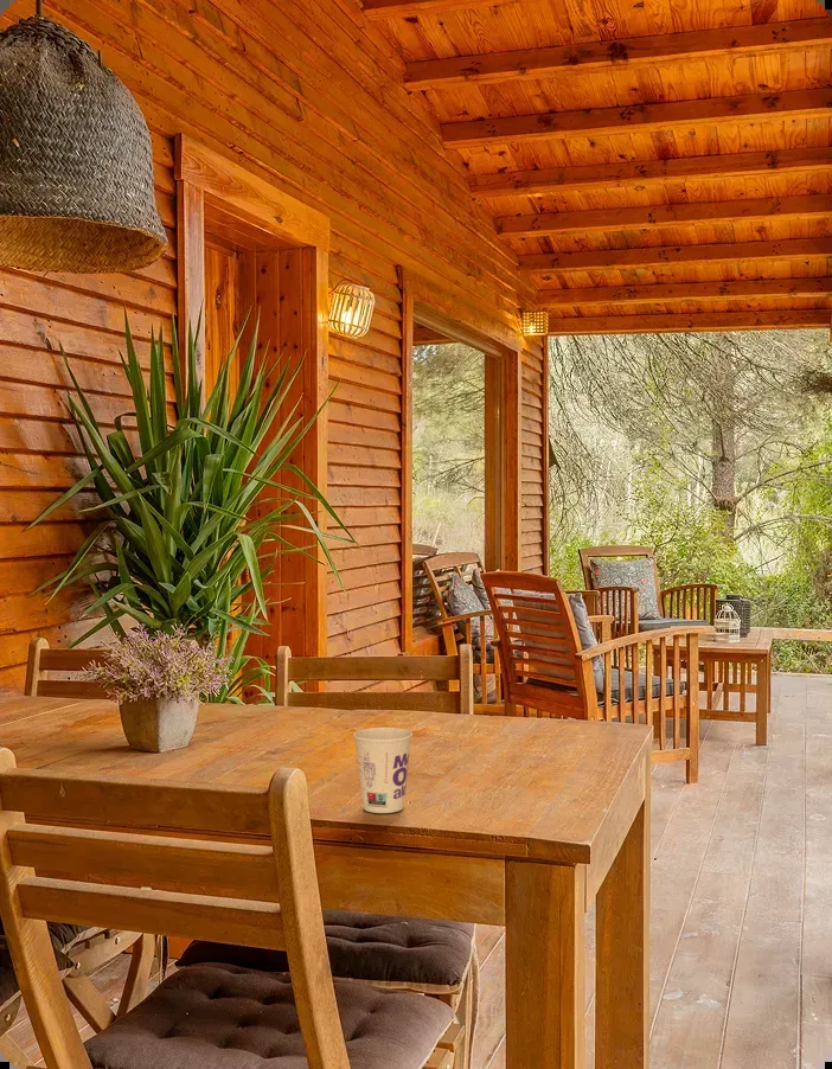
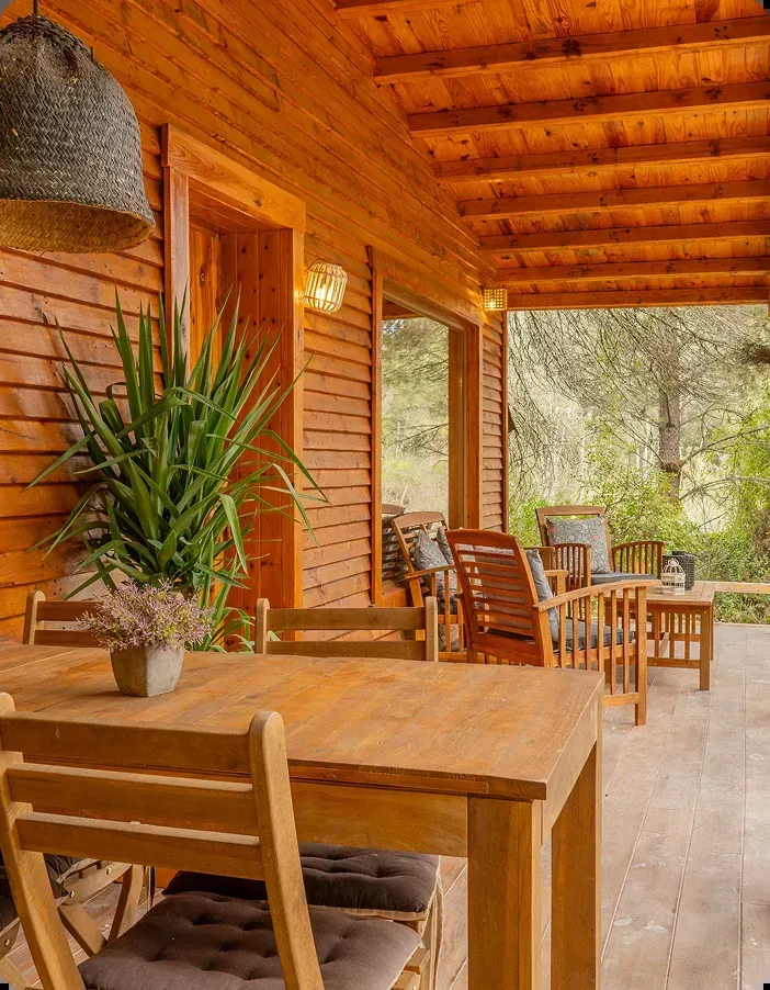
- cup (383, 769)
